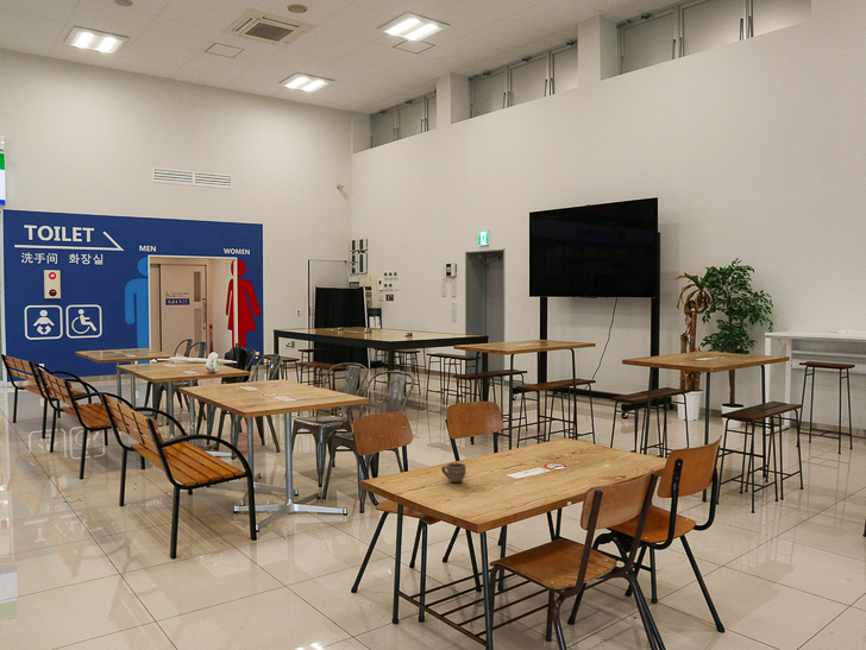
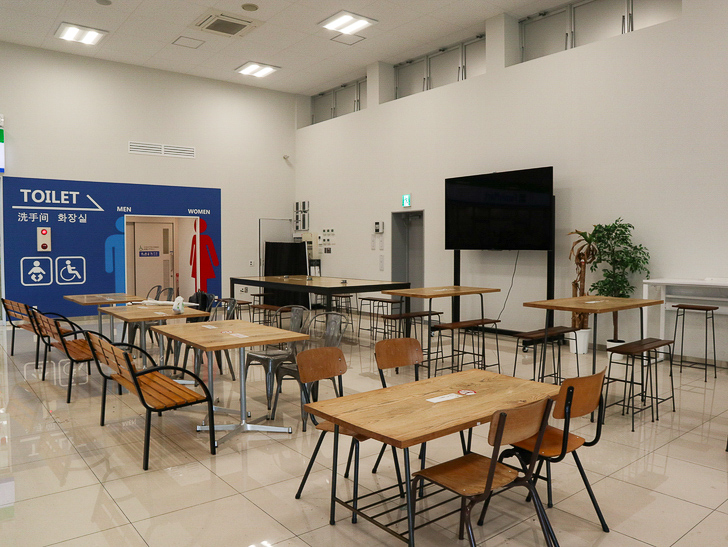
- cup (453, 472)
